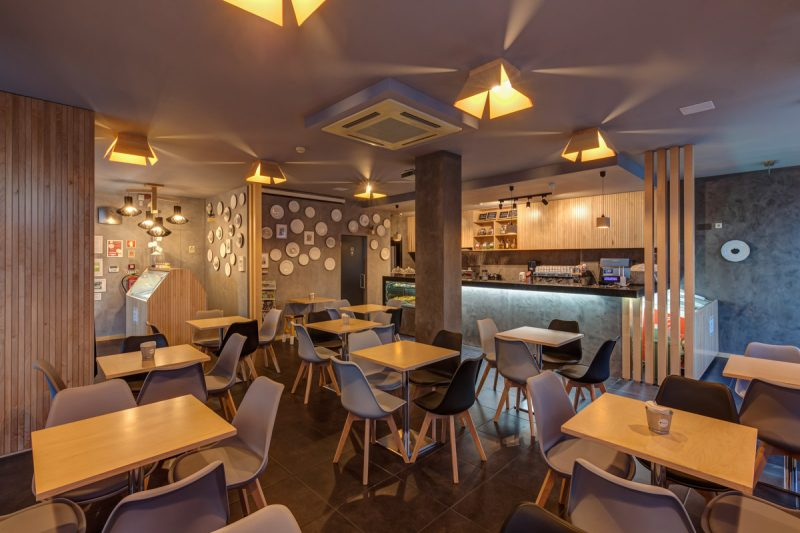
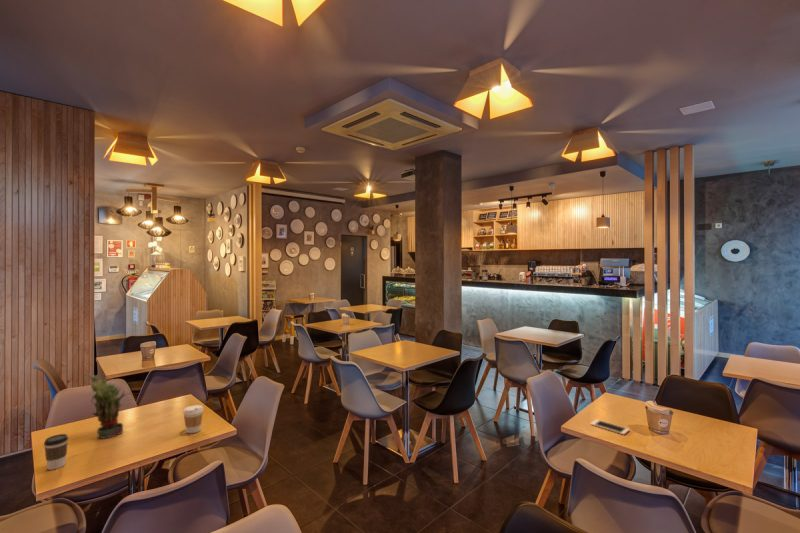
+ coffee cup (56, 451)
+ coffee cup (193, 418)
+ cell phone (609, 426)
+ potted plant (106, 403)
